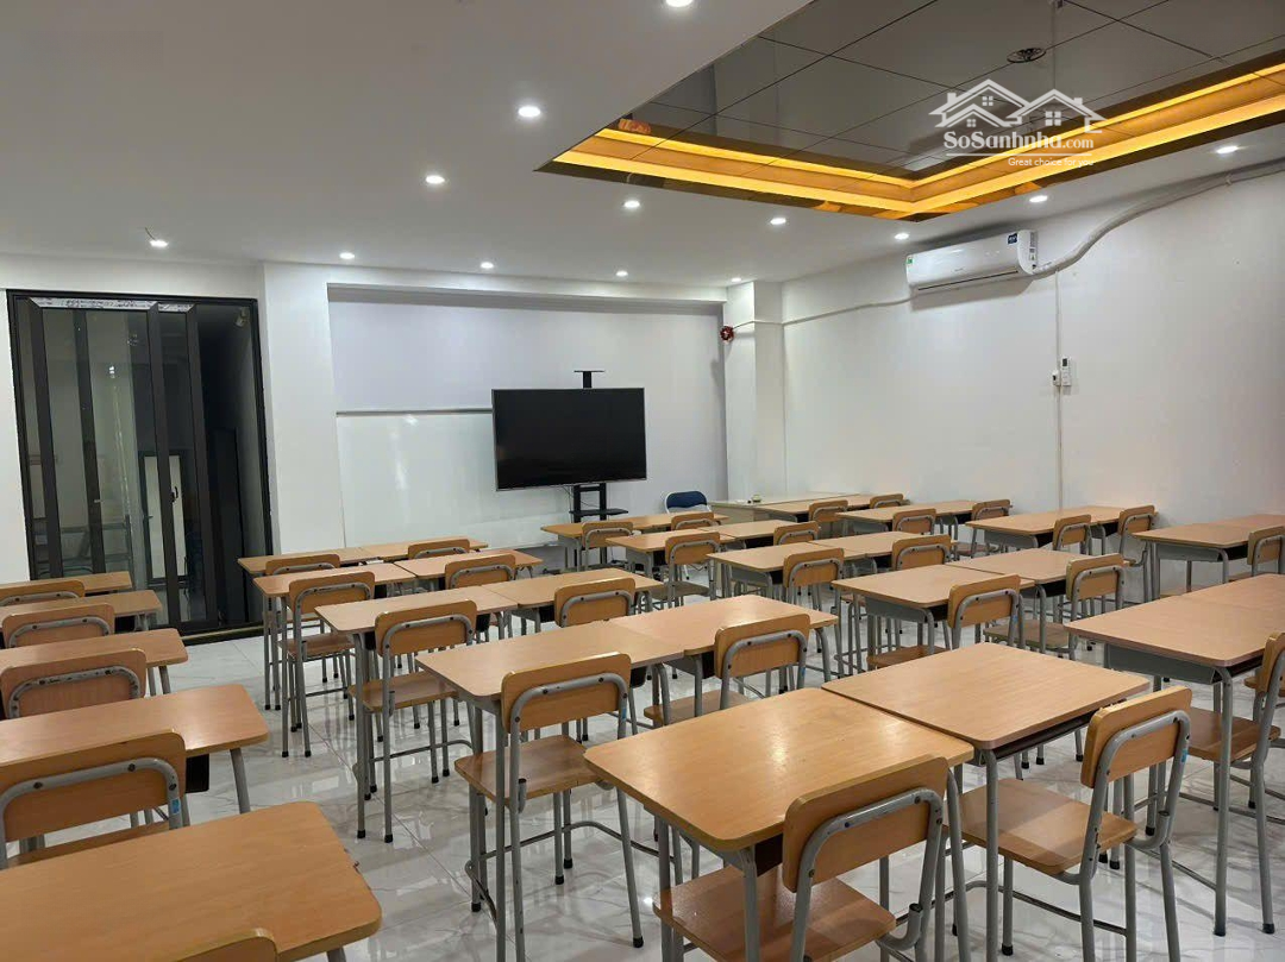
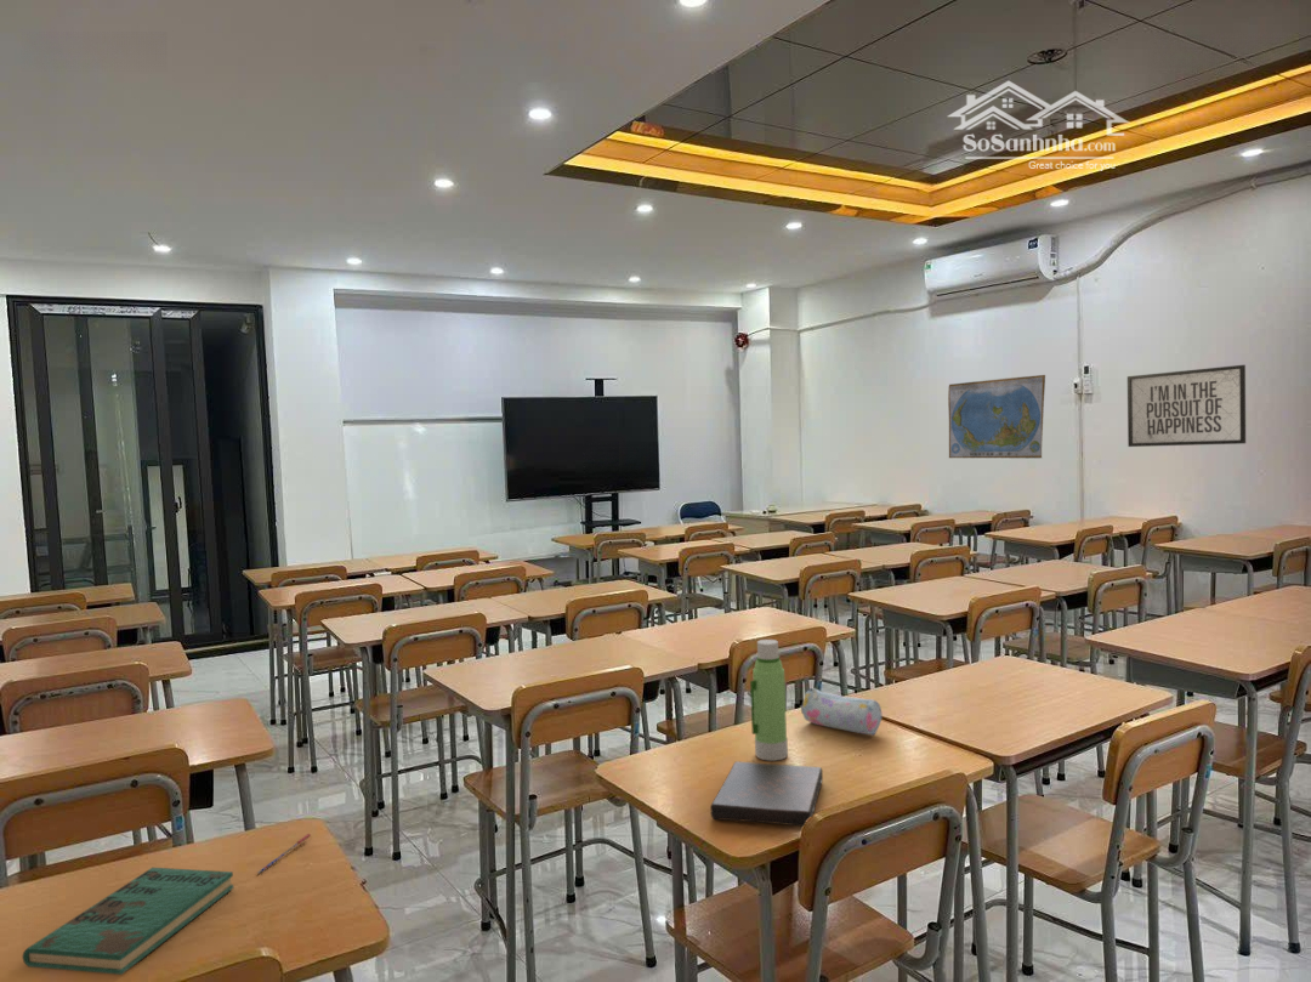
+ book (770, 791)
+ book (135, 915)
+ water bottle (767, 698)
+ world map (993, 419)
+ mirror (1182, 408)
+ pencil case (841, 710)
+ pen (284, 852)
